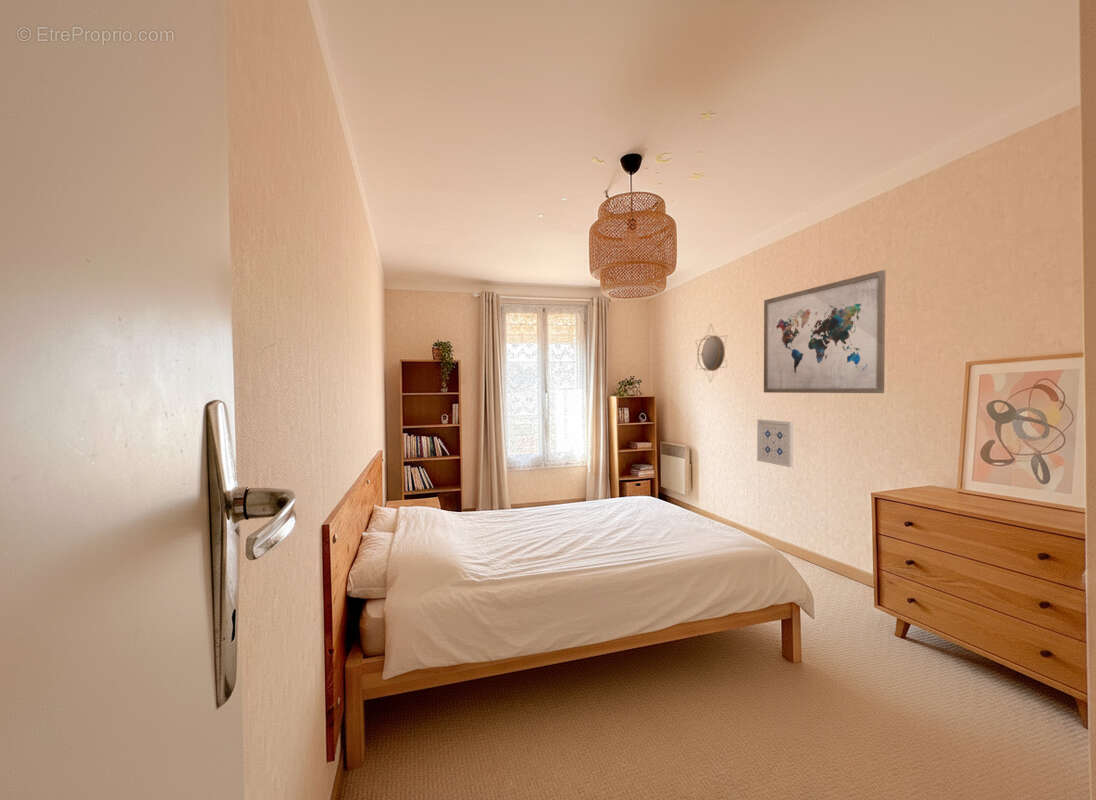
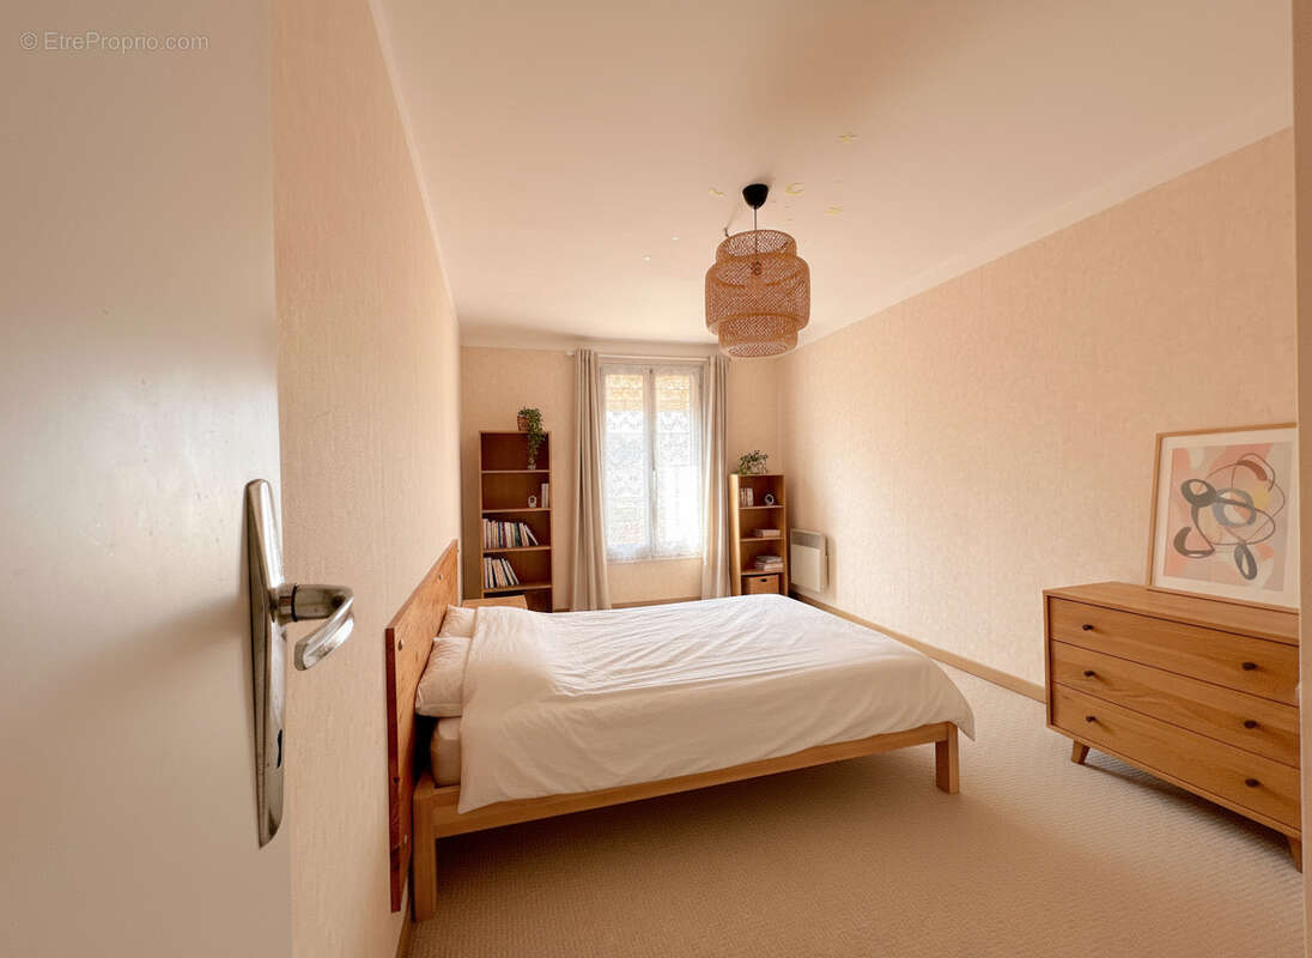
- home mirror (710, 353)
- wall art (815, 340)
- wall art (774, 442)
